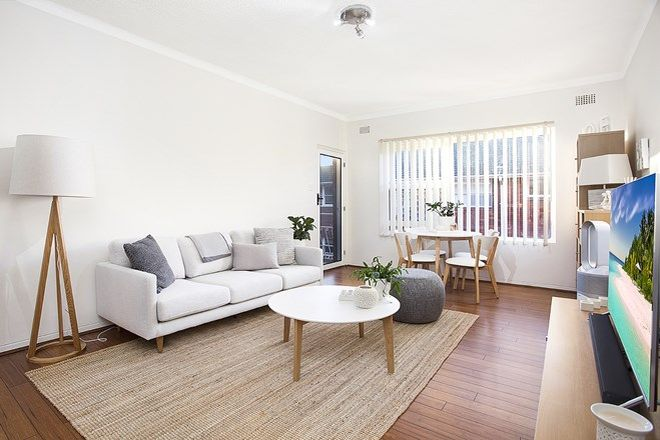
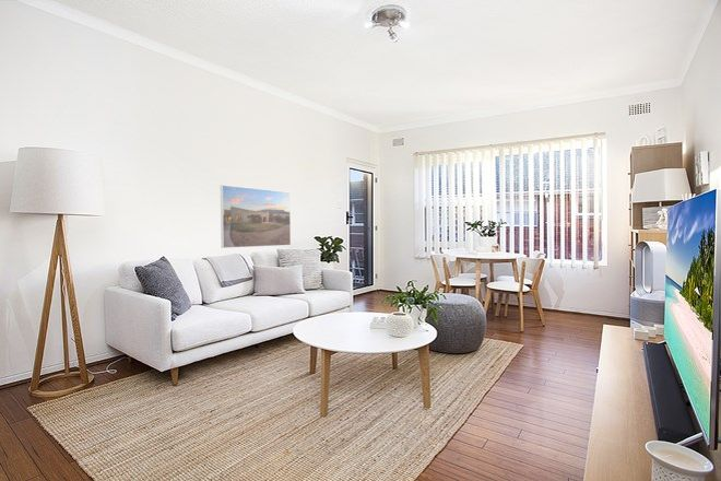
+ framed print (258, 218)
